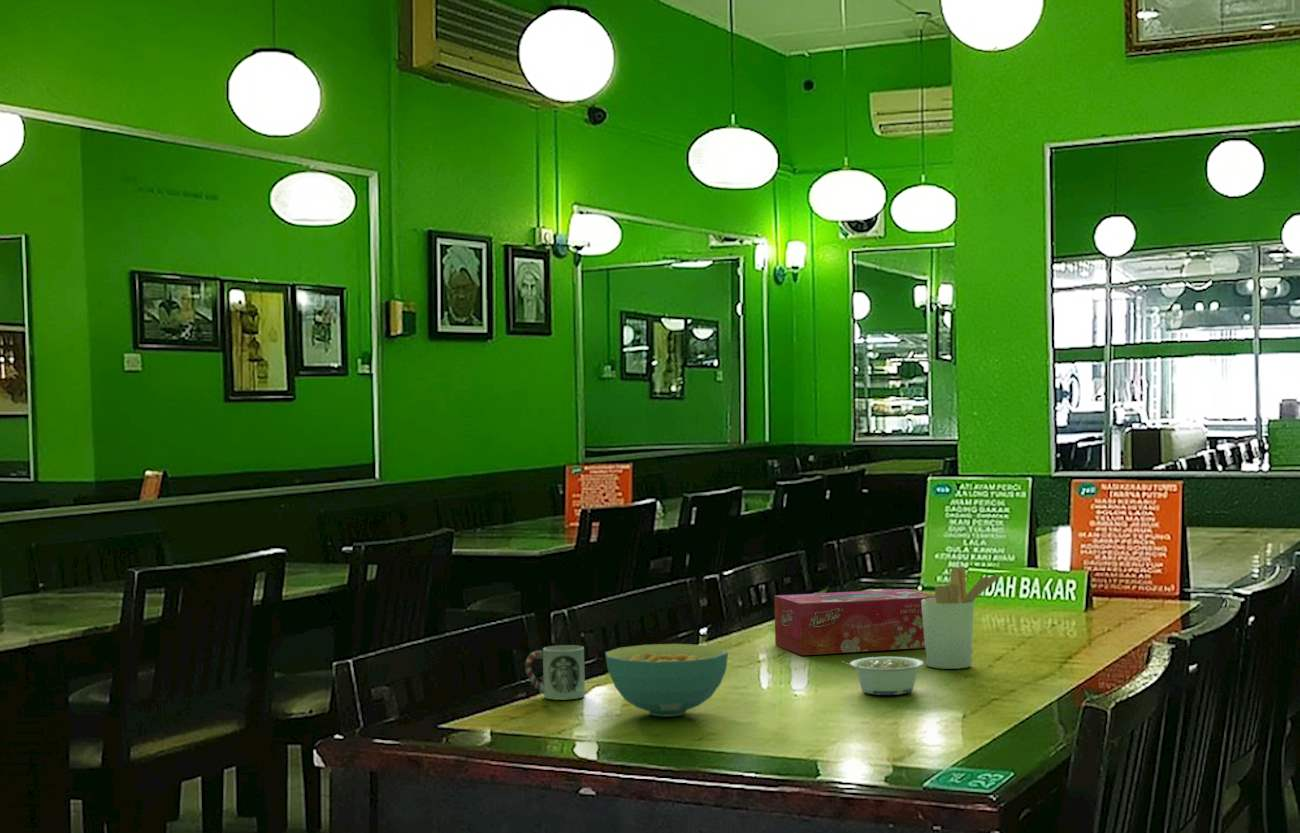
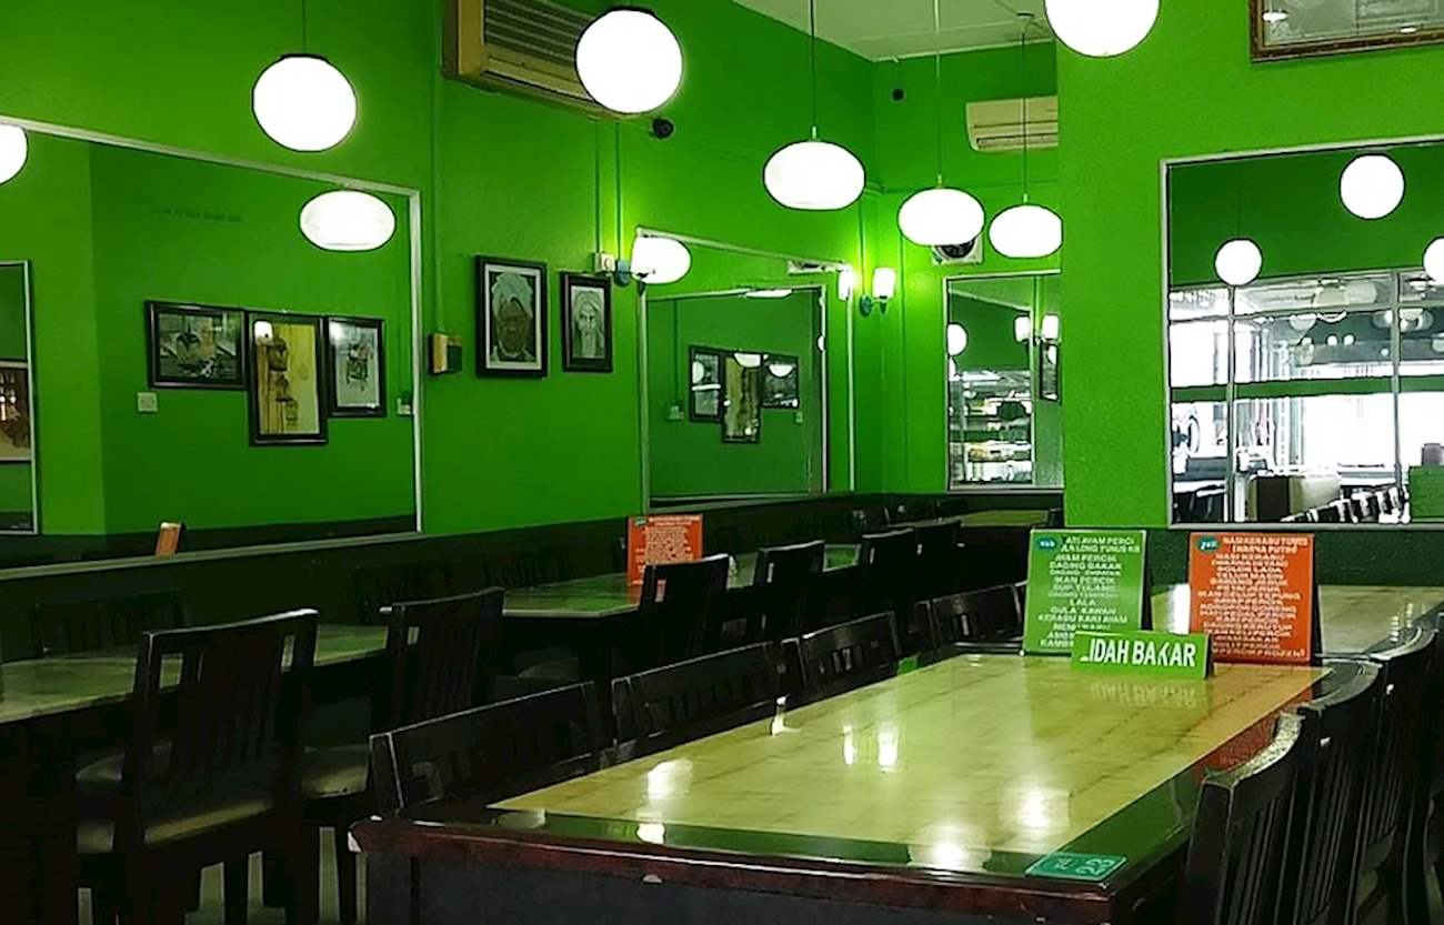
- legume (886, 674)
- tissue box (855, 620)
- utensil holder (961, 617)
- cup (554, 672)
- cereal bowl (666, 682)
